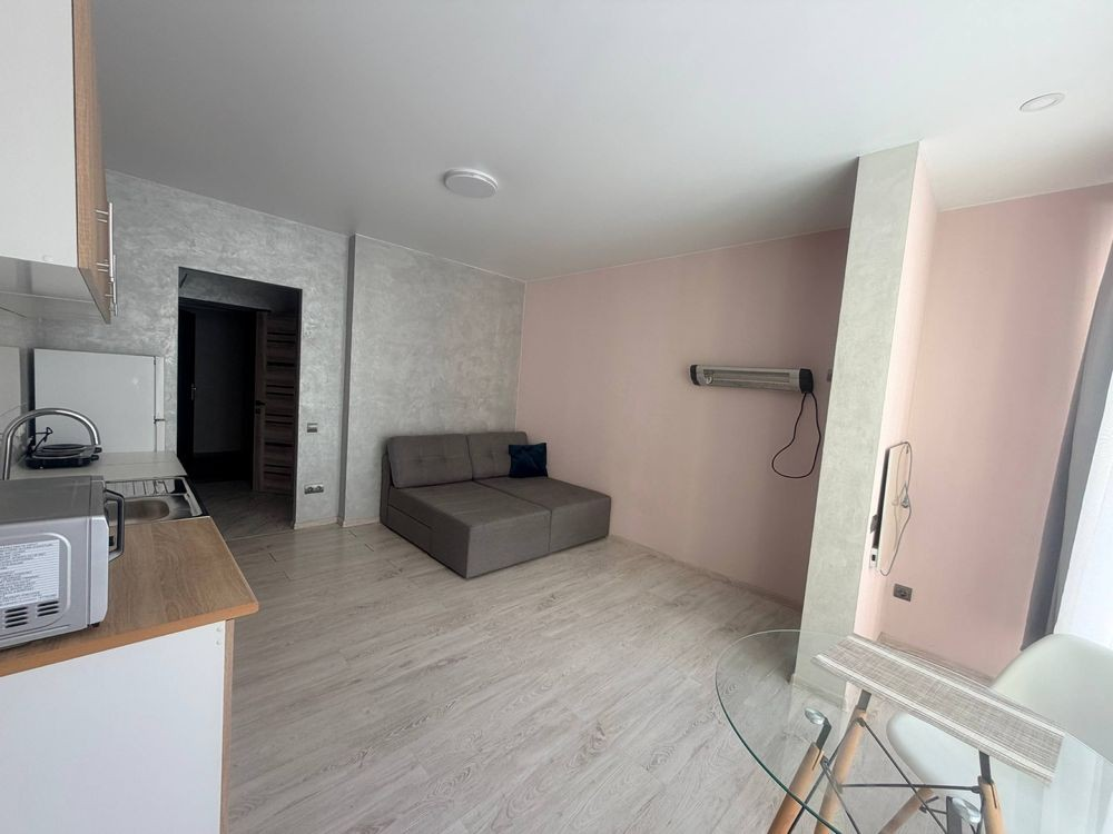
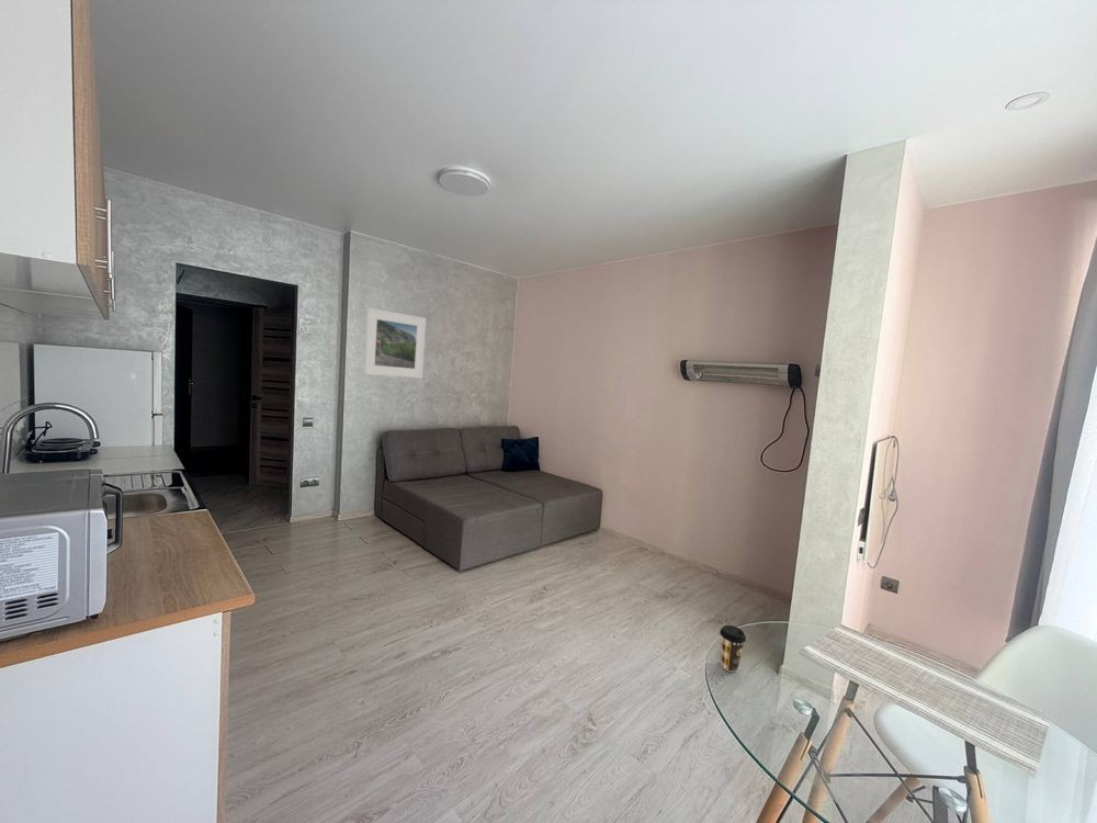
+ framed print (396, 345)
+ coffee cup (731, 649)
